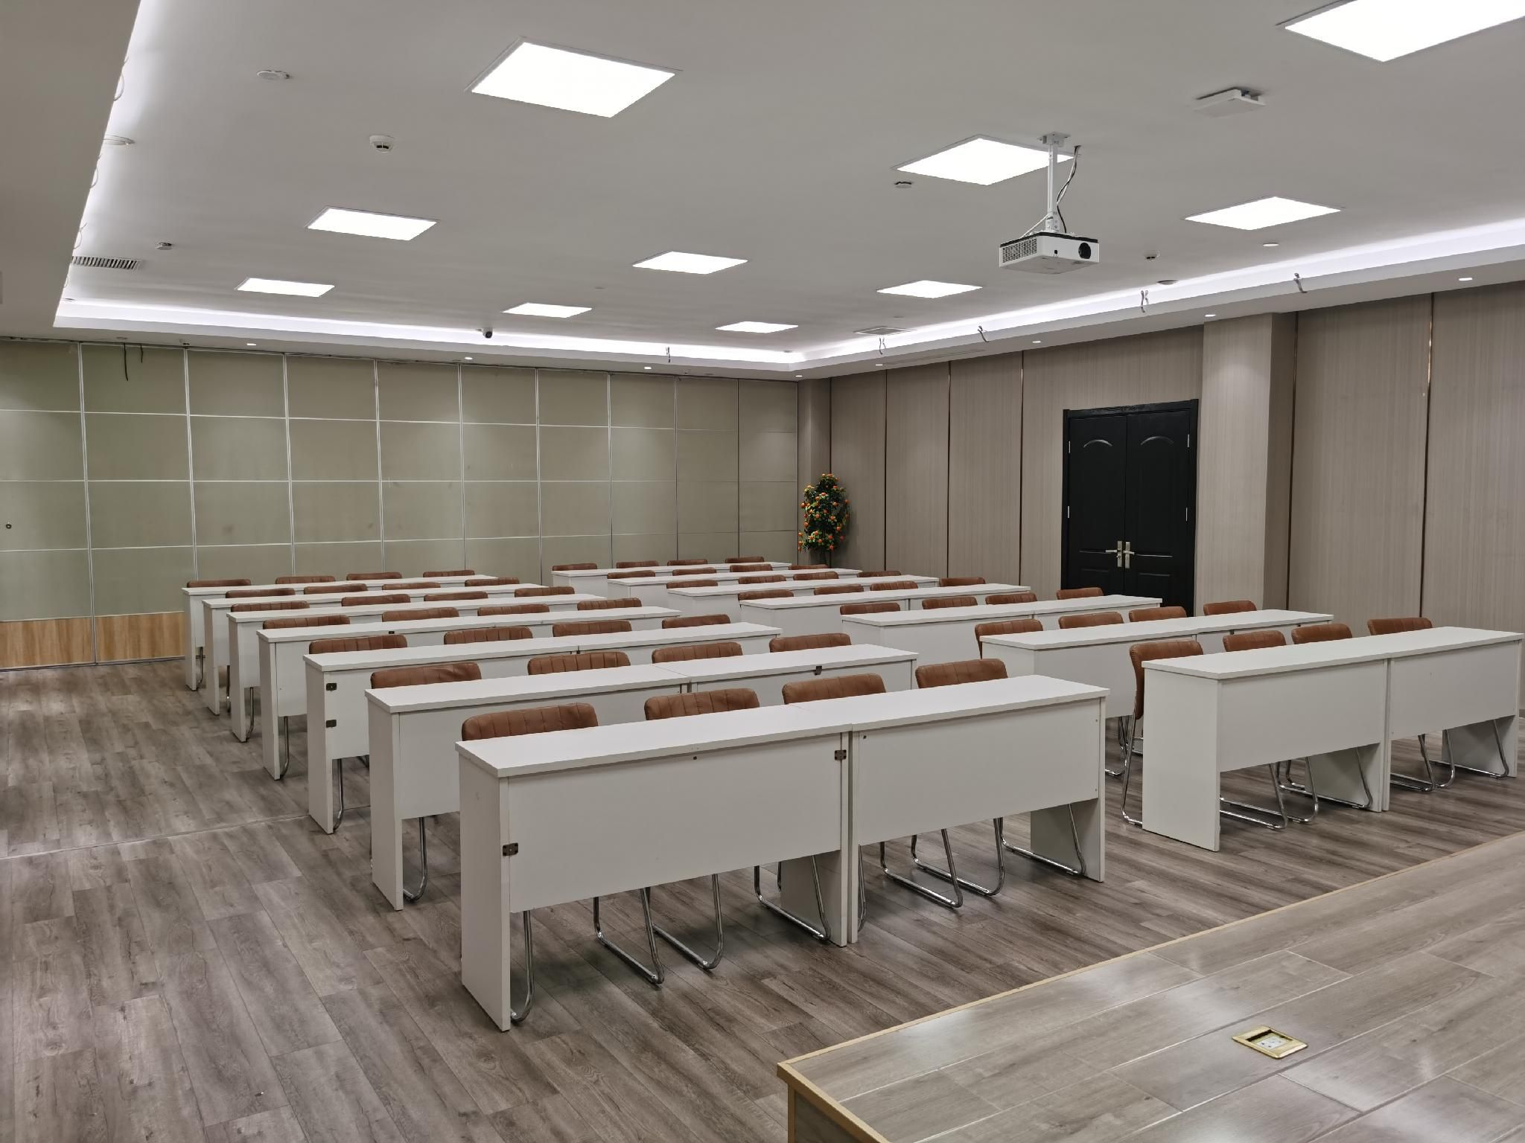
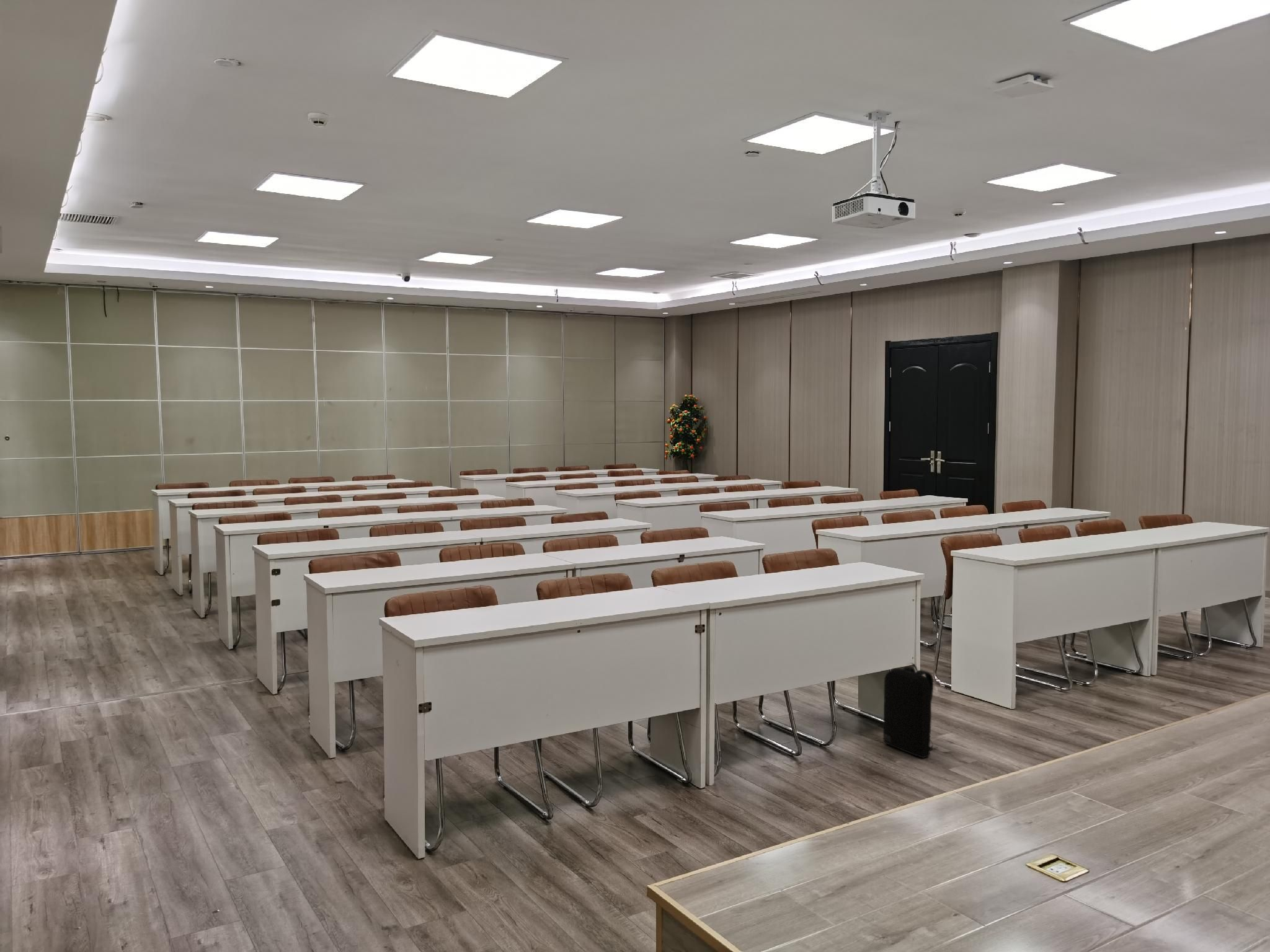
+ backpack (913, 705)
